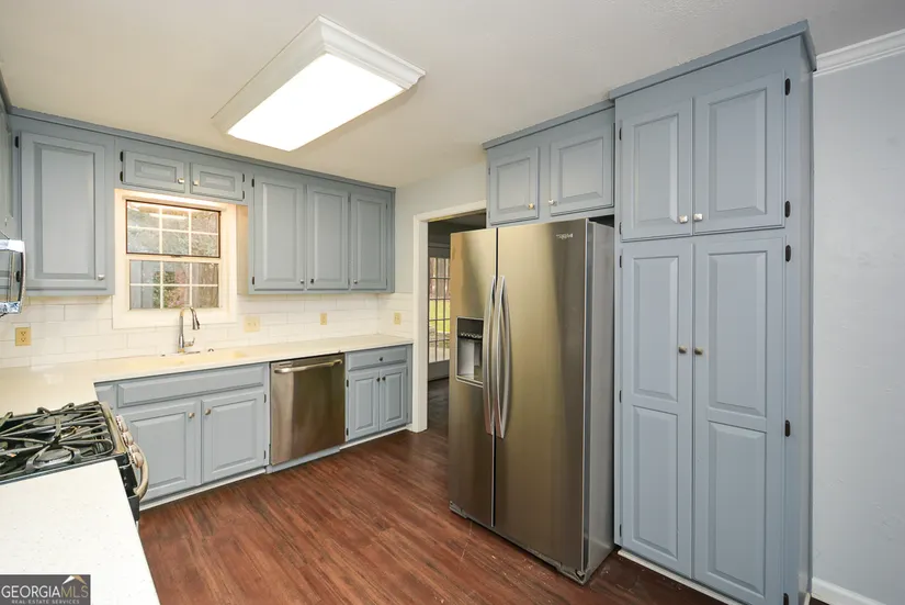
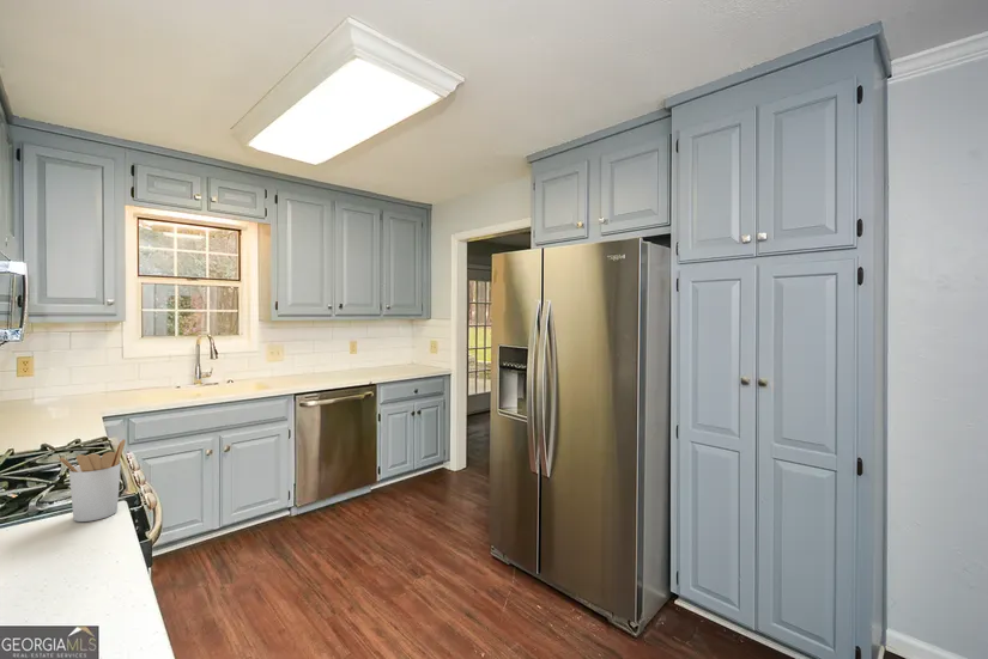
+ utensil holder (96, 481)
